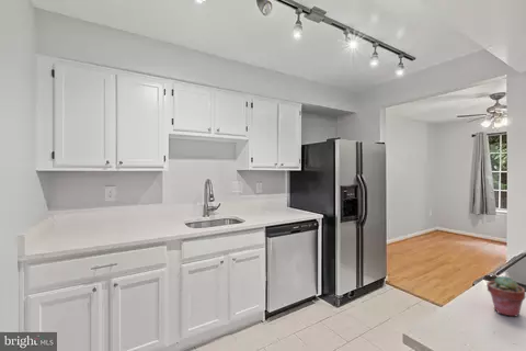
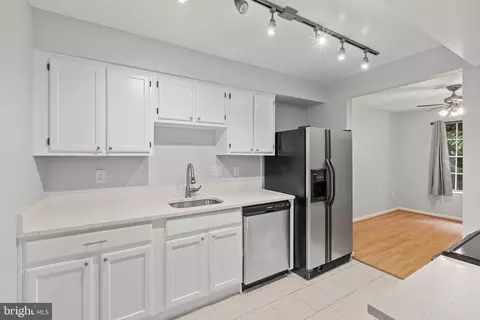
- potted succulent (505, 293)
